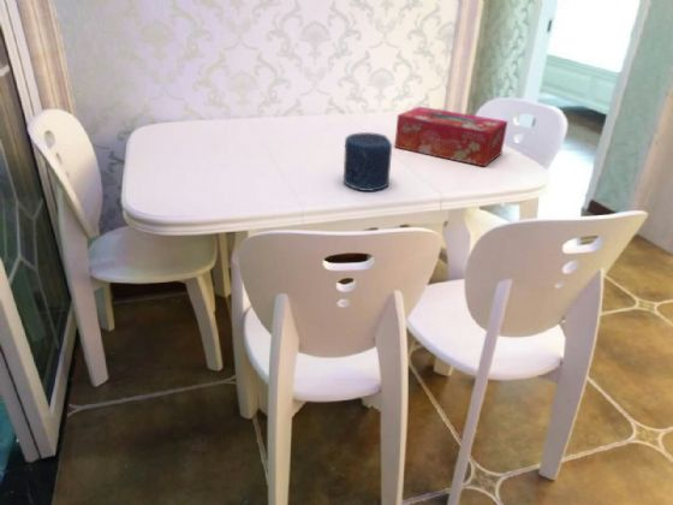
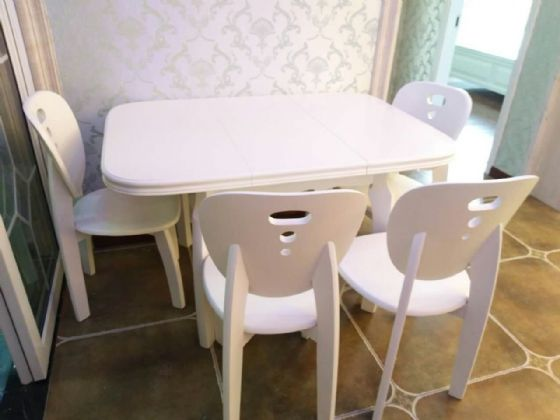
- tissue box (449, 133)
- candle (367, 161)
